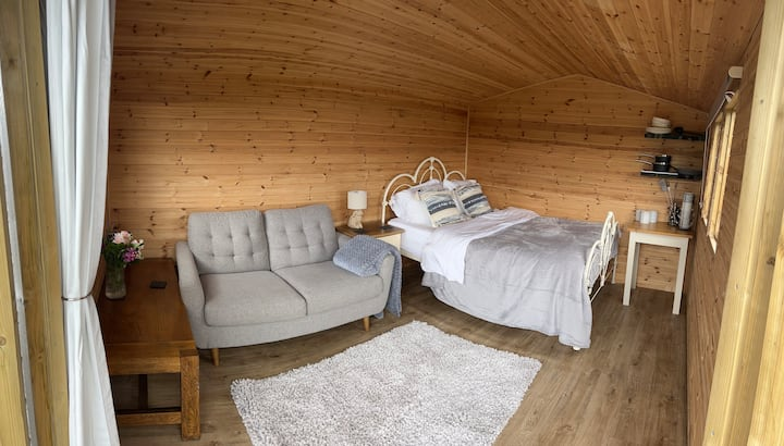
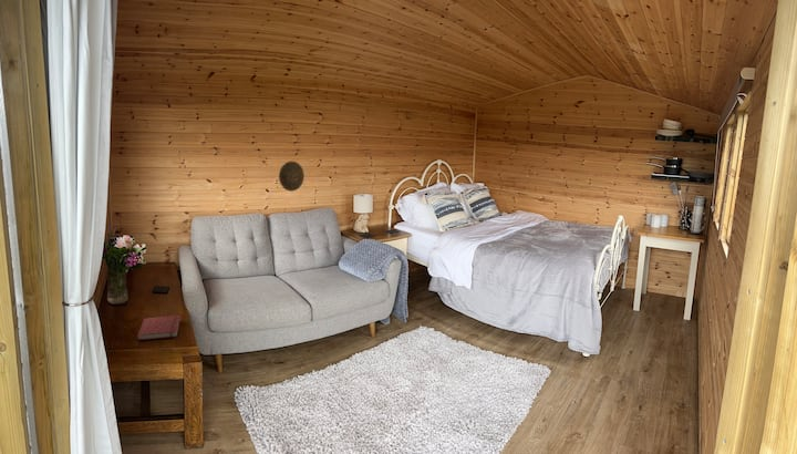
+ book (159, 327)
+ decorative plate (292, 176)
